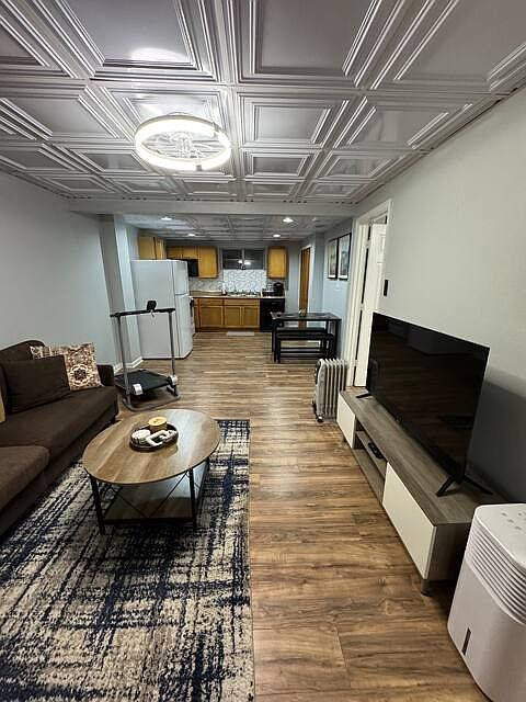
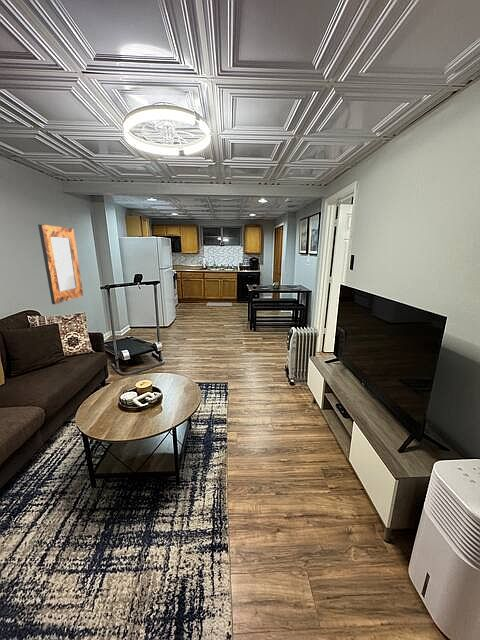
+ home mirror (63, 264)
